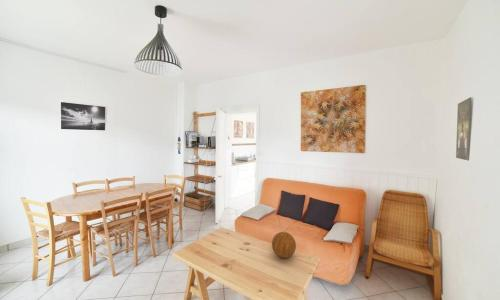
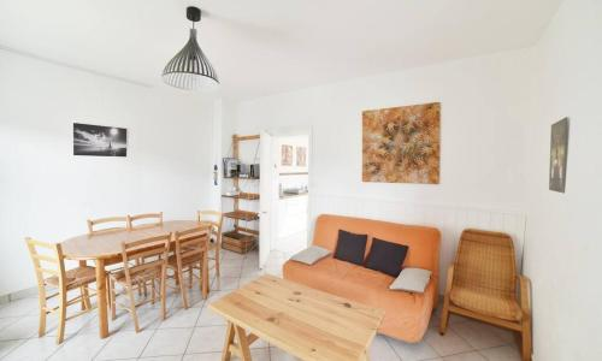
- decorative sphere (283, 244)
